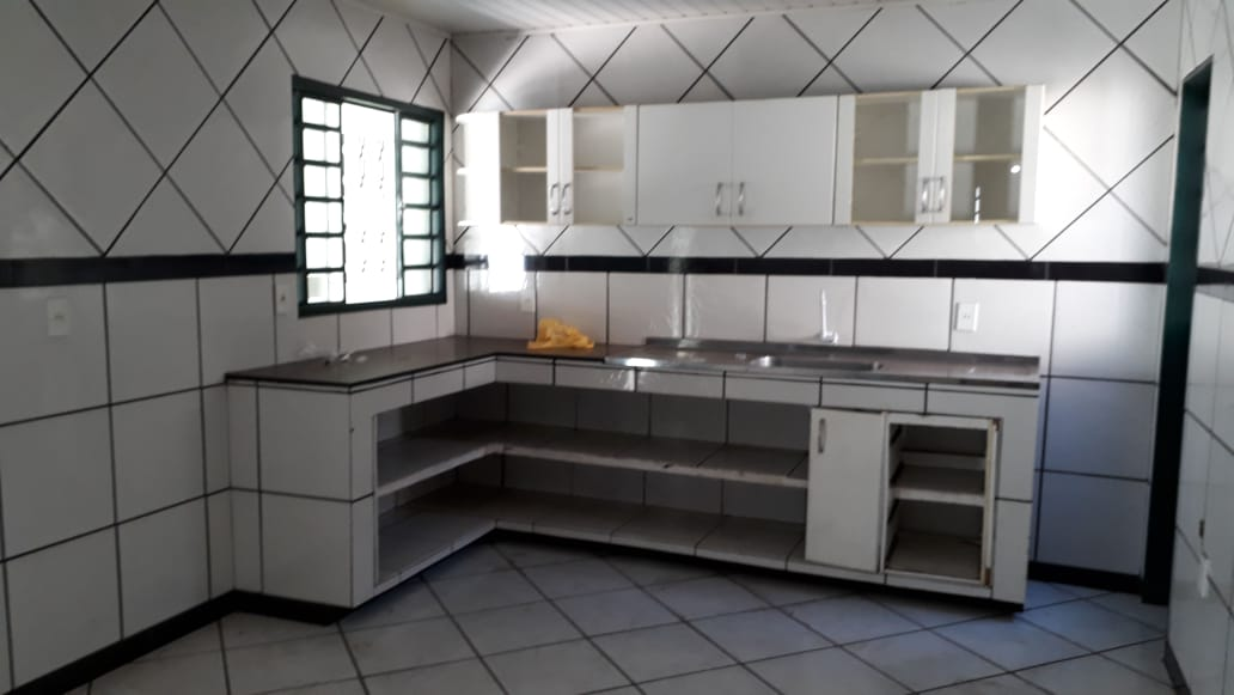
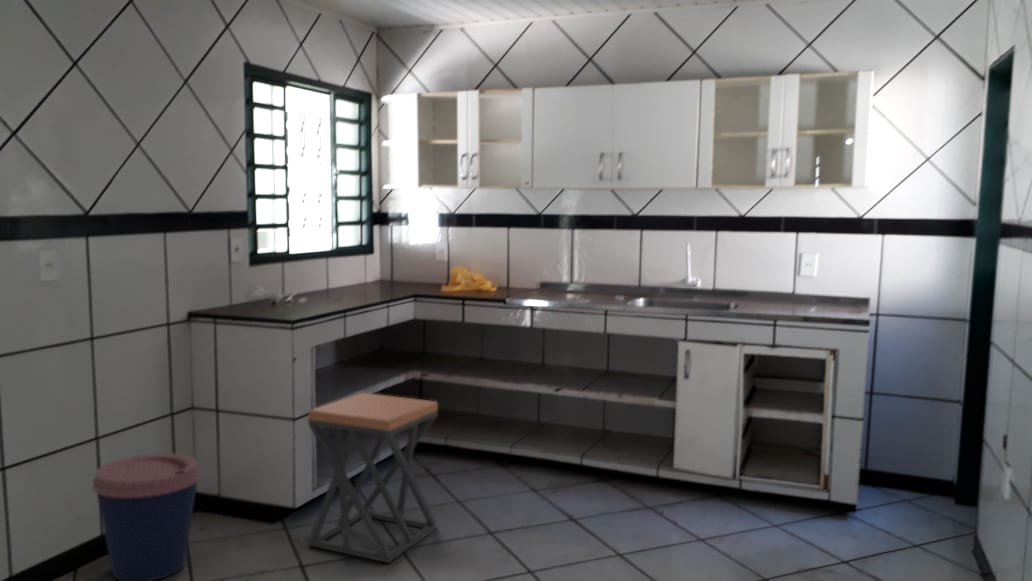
+ coffee cup (148, 517)
+ stool (374, 471)
